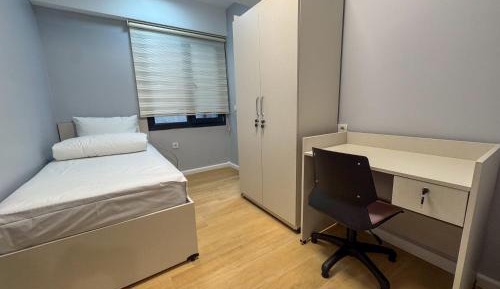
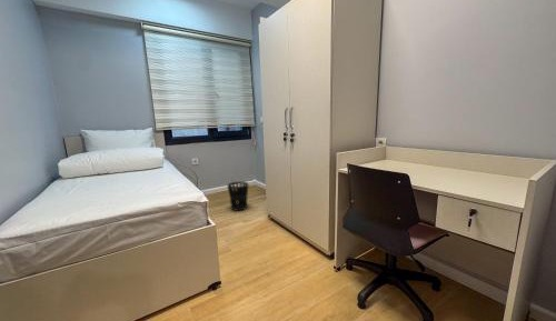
+ wastebasket (238, 195)
